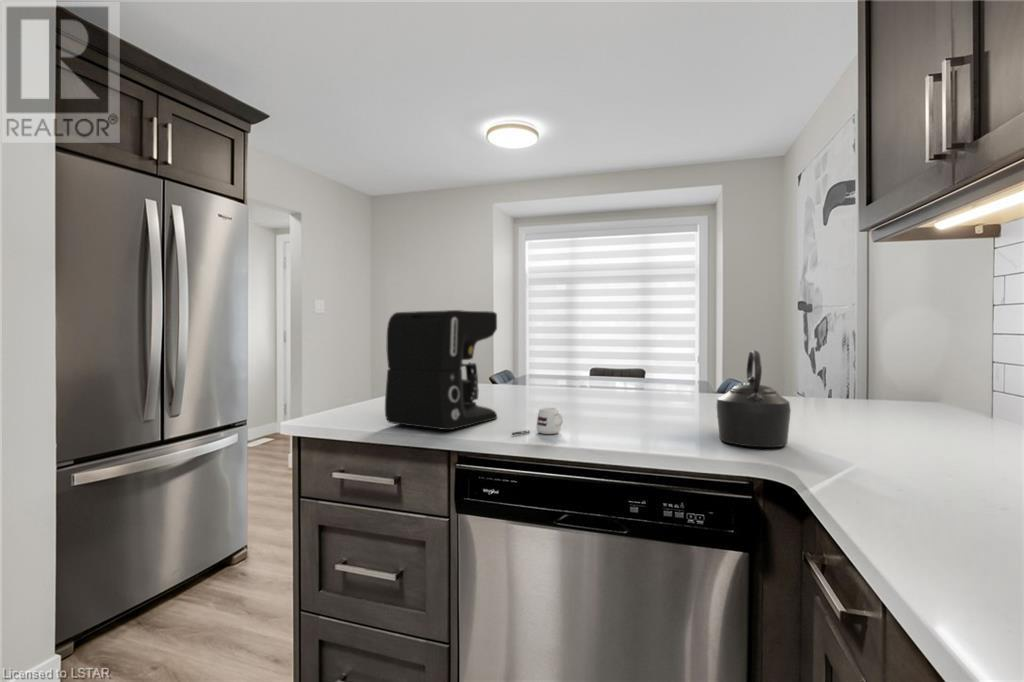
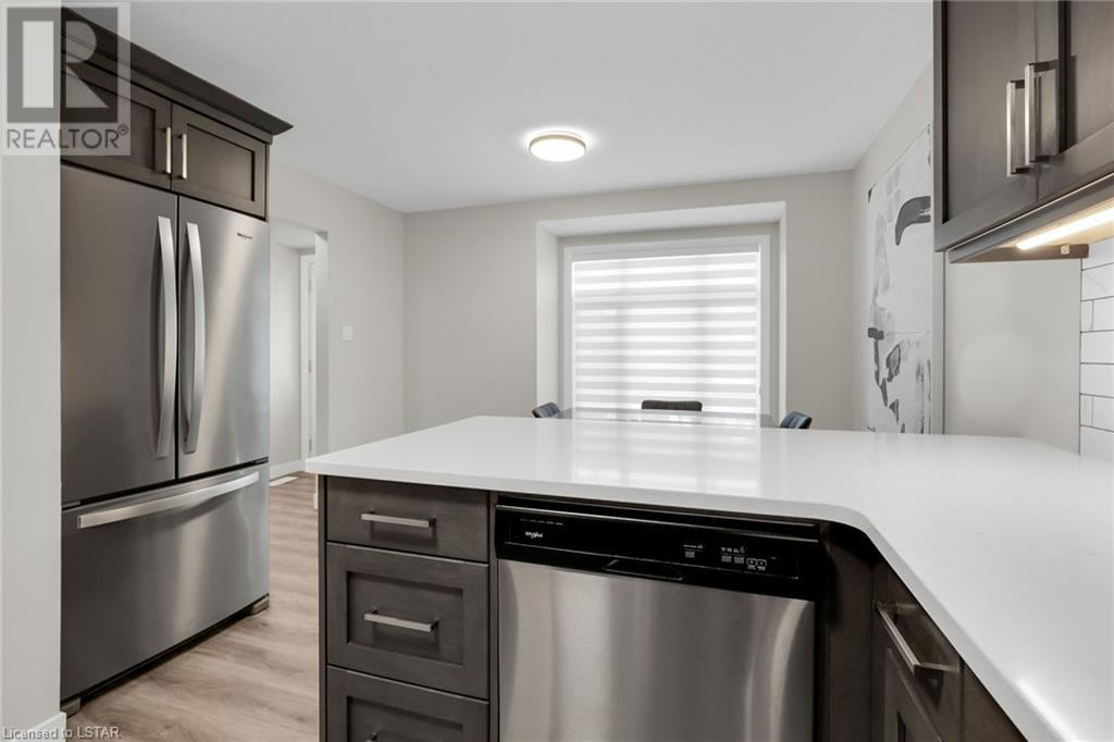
- mug (541, 422)
- kettle (750, 394)
- coffee maker (448, 366)
